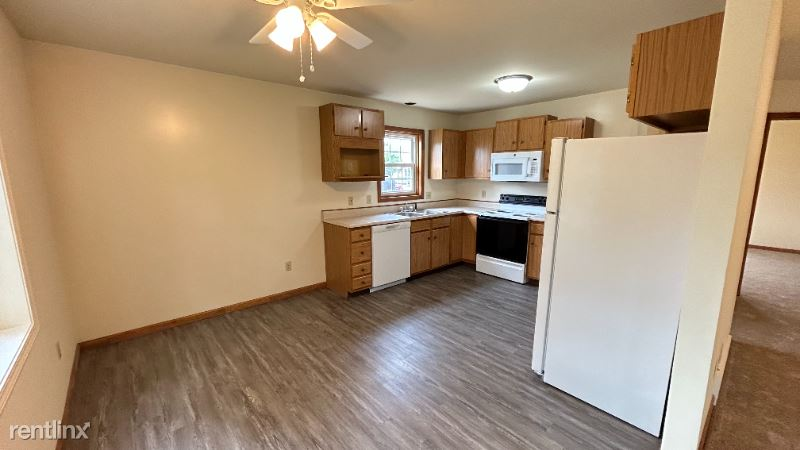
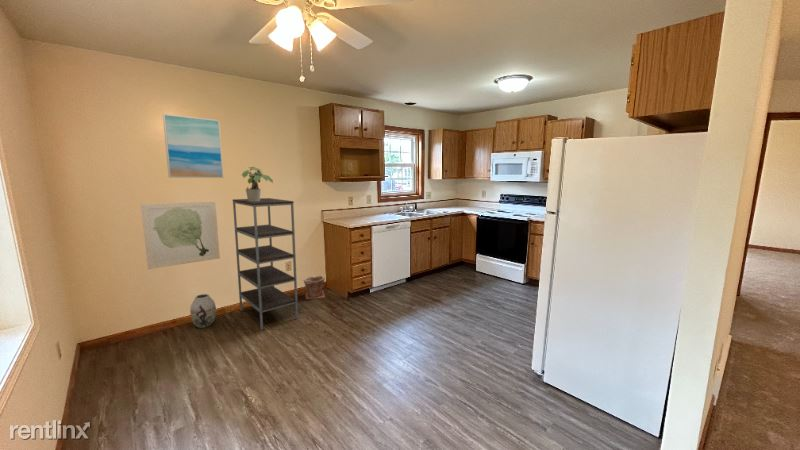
+ potted plant (255, 183)
+ plant pot (314, 286)
+ vase (203, 310)
+ shelving unit (265, 258)
+ wall art (194, 147)
+ wall art (183, 233)
